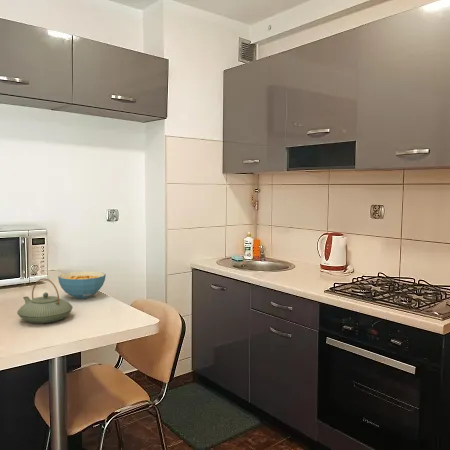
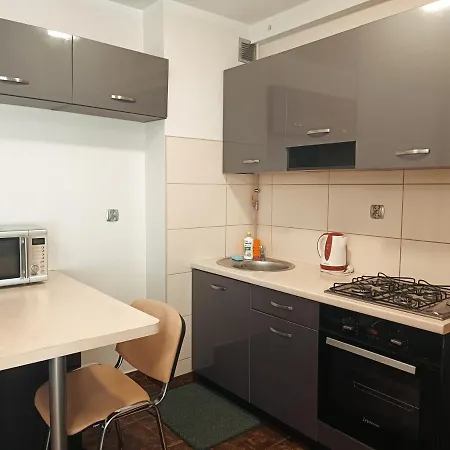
- teapot (43, 298)
- cereal bowl (82, 286)
